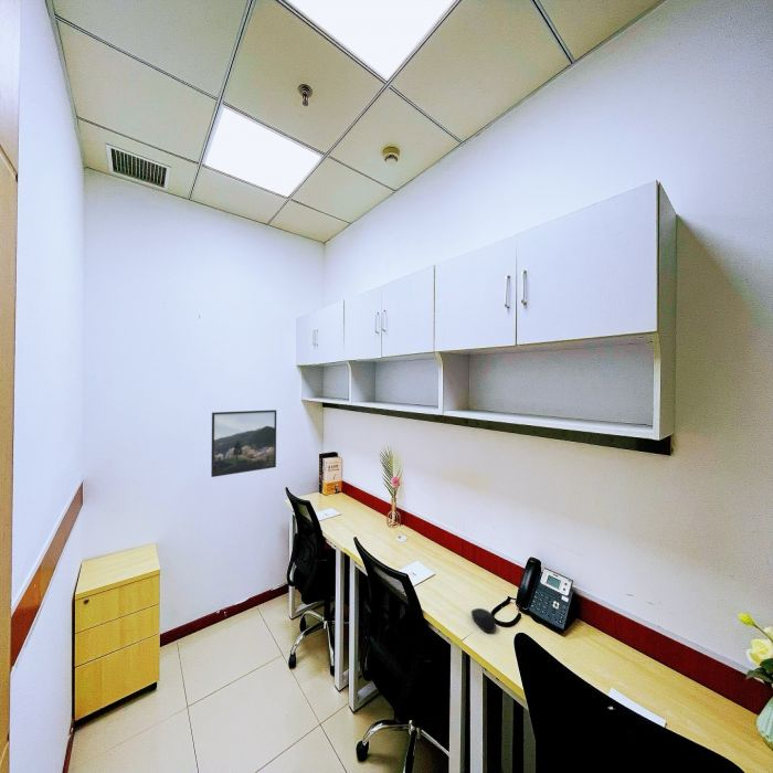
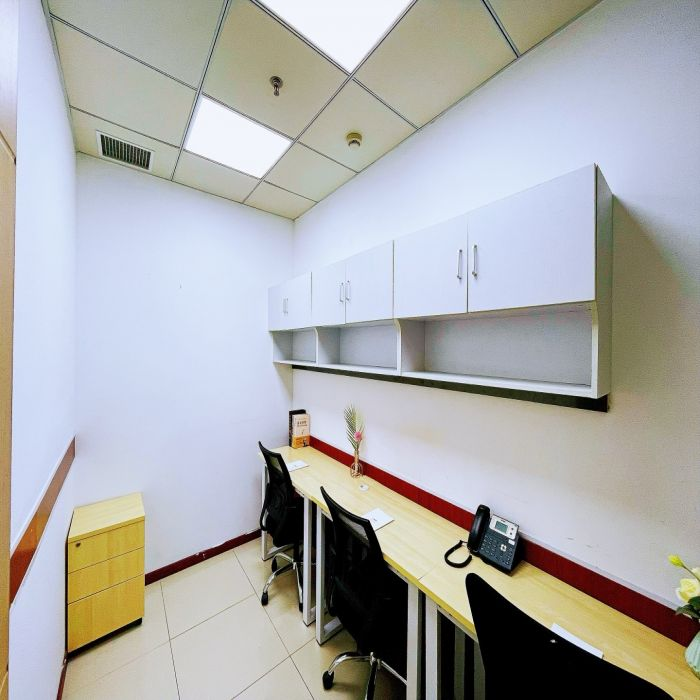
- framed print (245, 441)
- computer mouse (483, 616)
